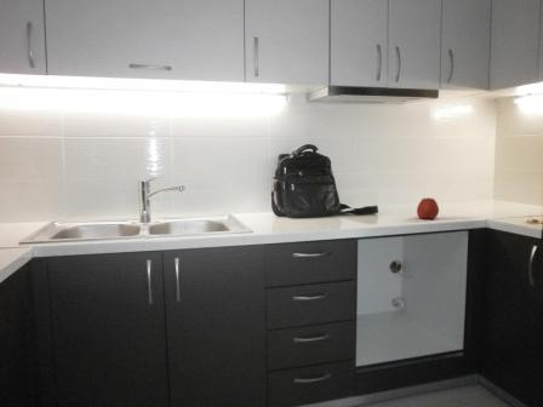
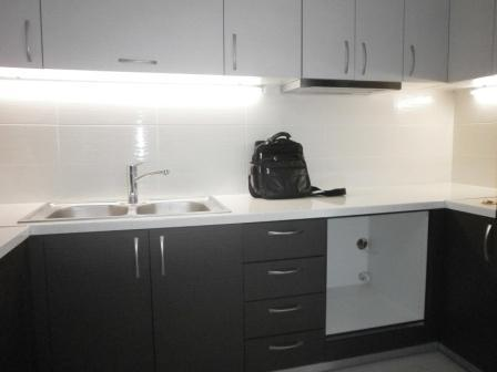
- apple (427, 207)
